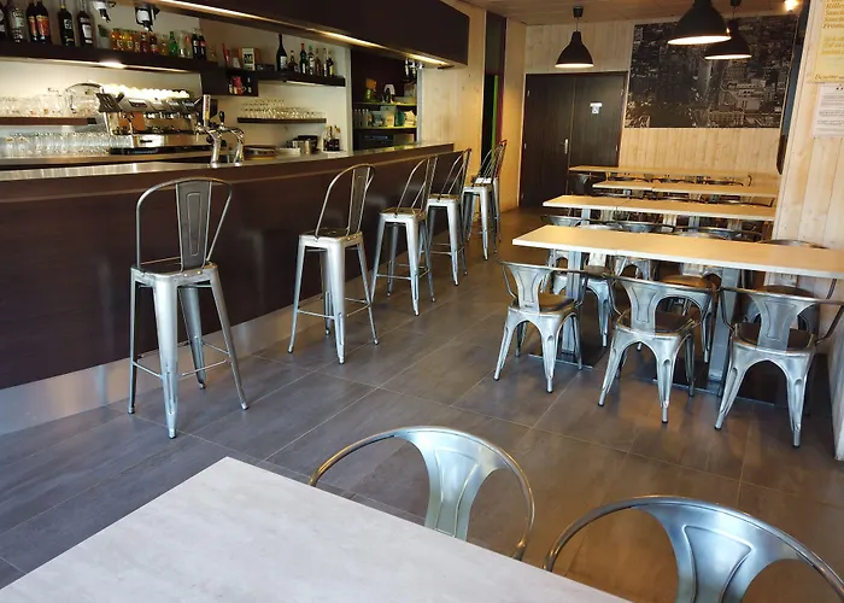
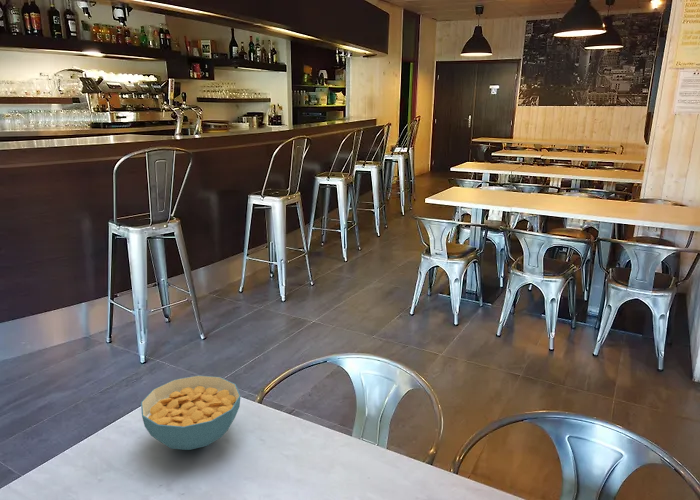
+ cereal bowl (192, 419)
